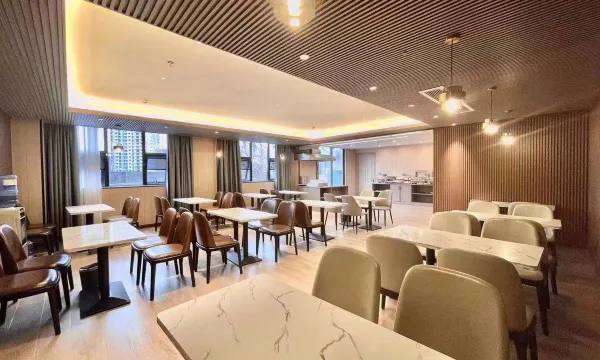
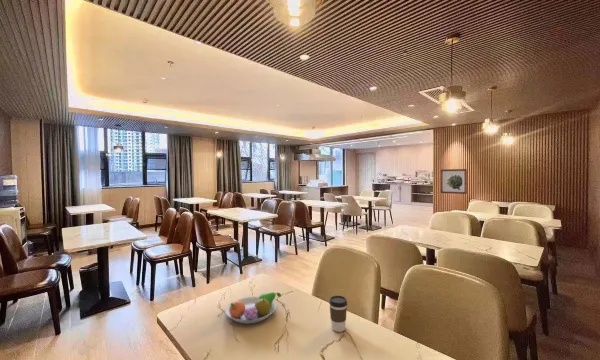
+ wall art (453, 181)
+ coffee cup (338, 313)
+ fruit bowl (253, 302)
